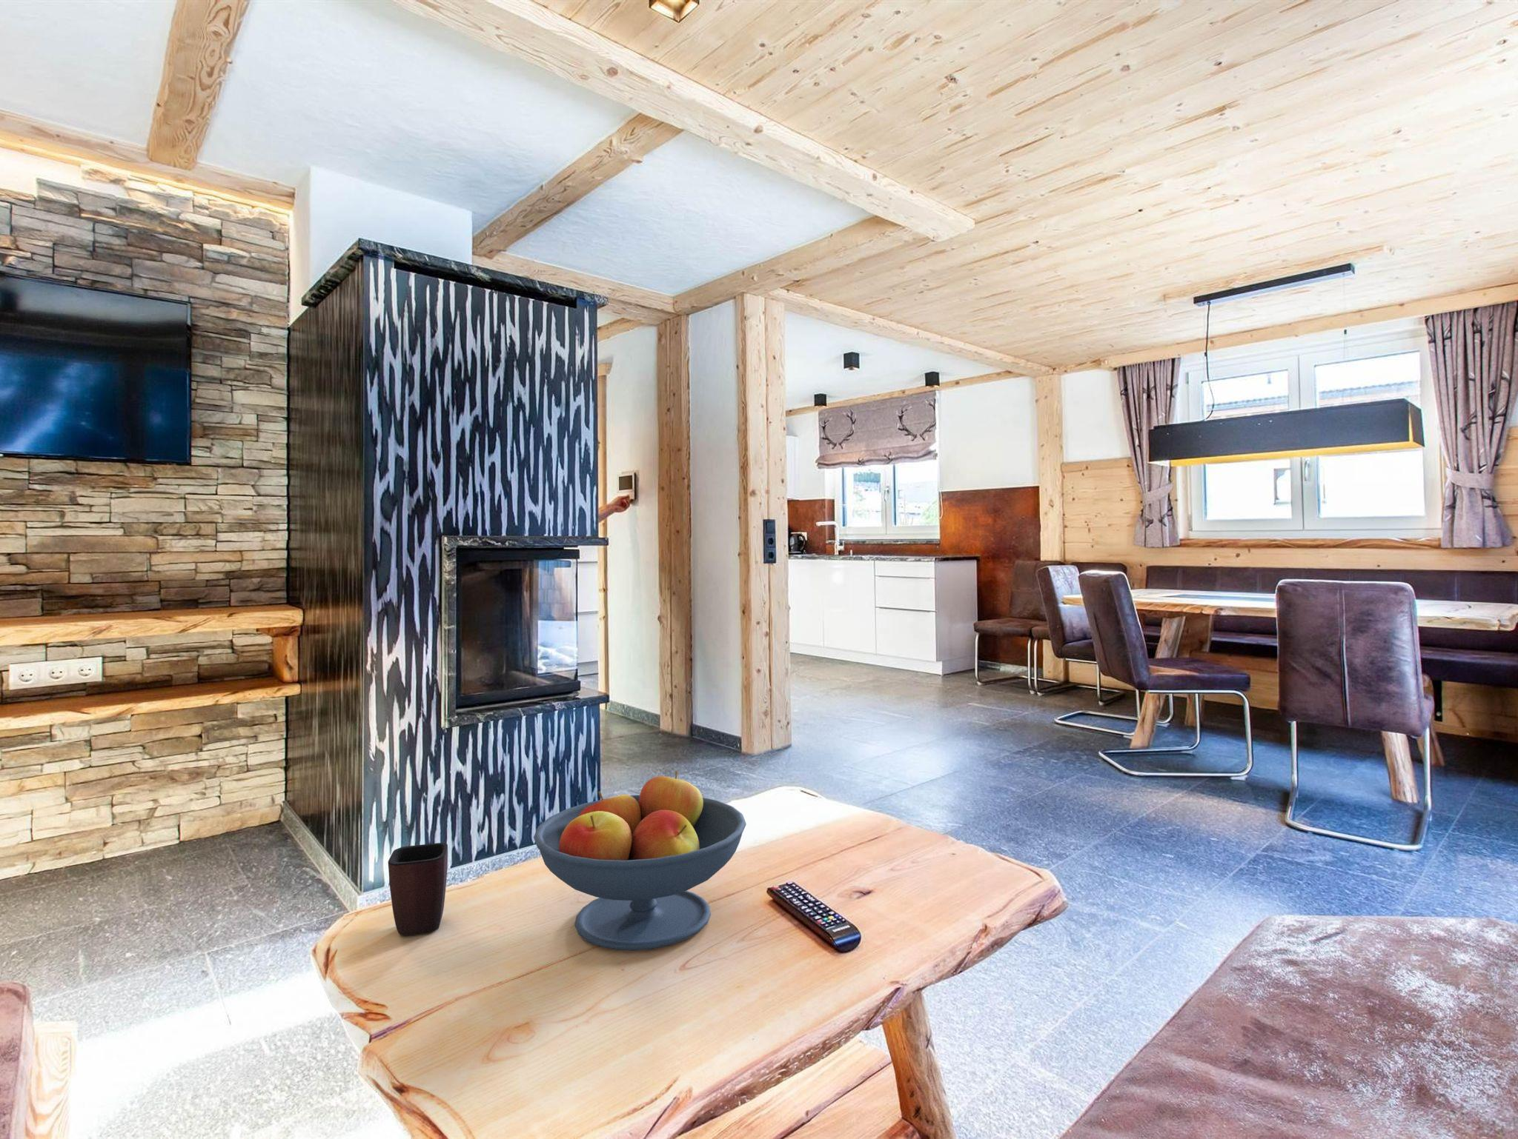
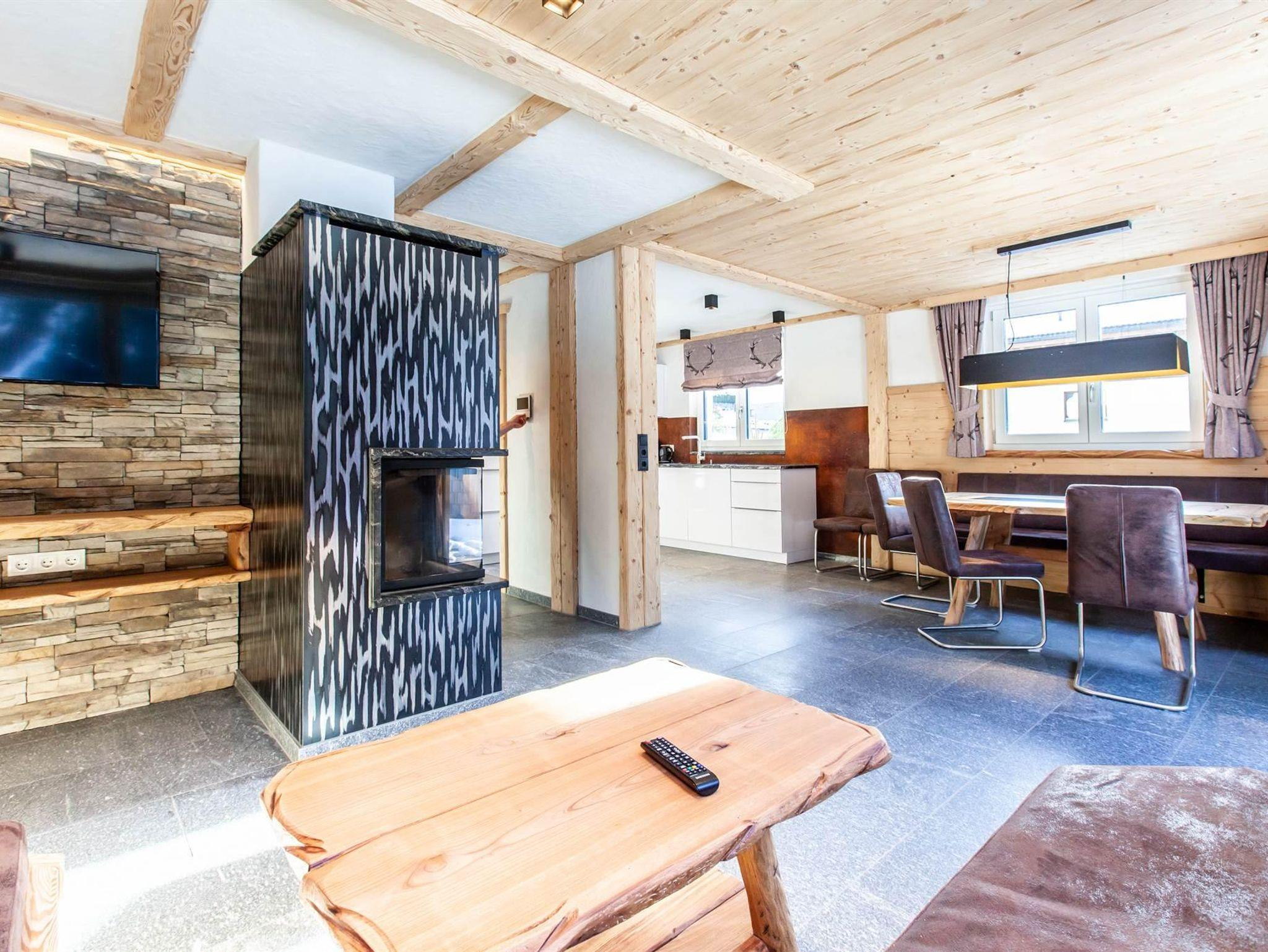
- fruit bowl (642, 854)
- mug (417, 887)
